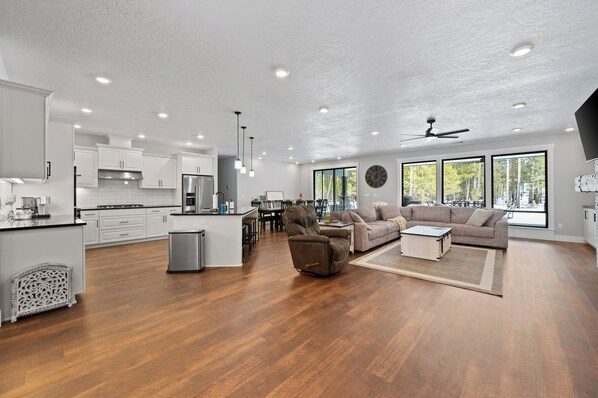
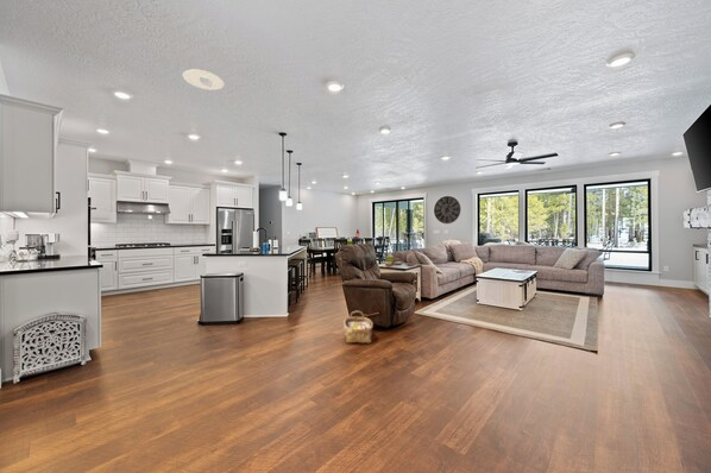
+ recessed light (203, 78)
+ woven basket (358, 327)
